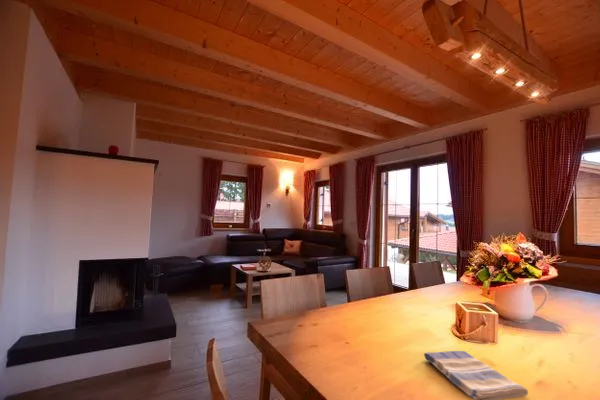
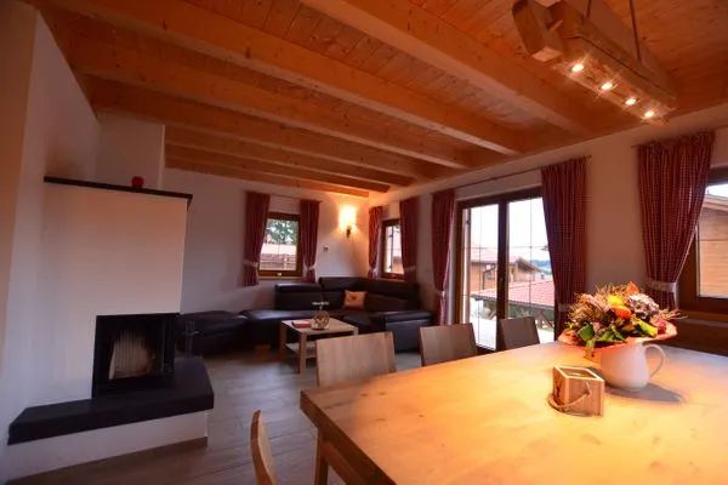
- dish towel (470, 371)
